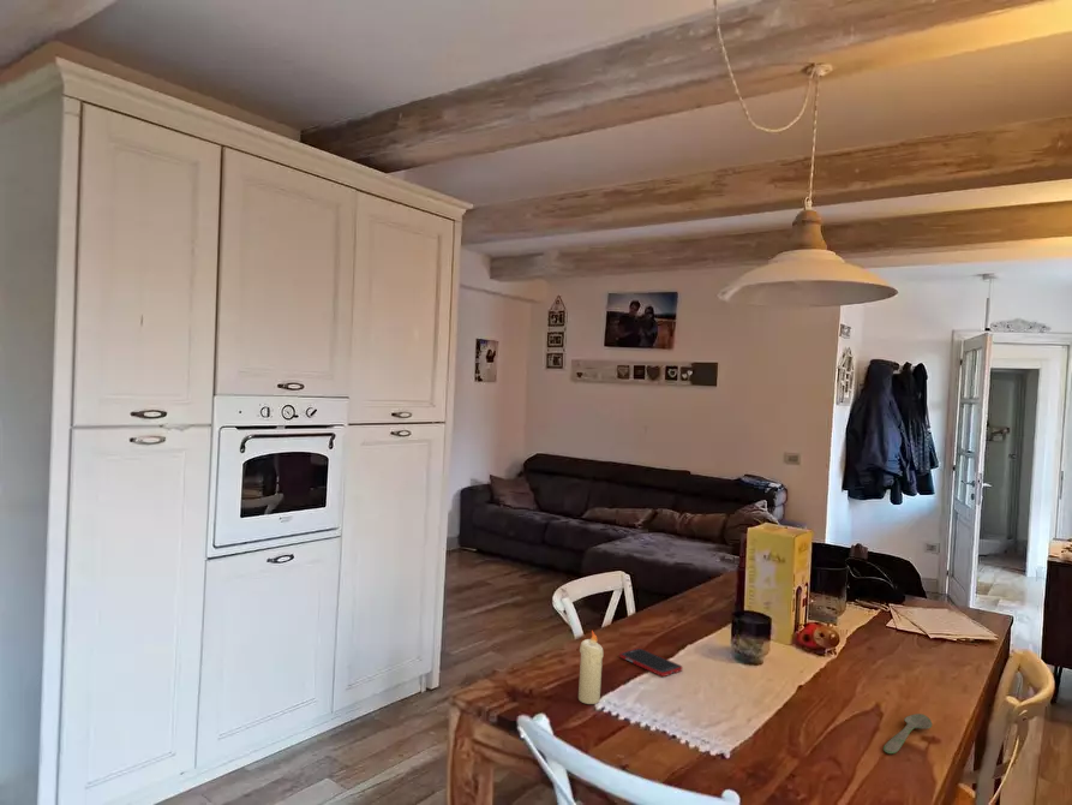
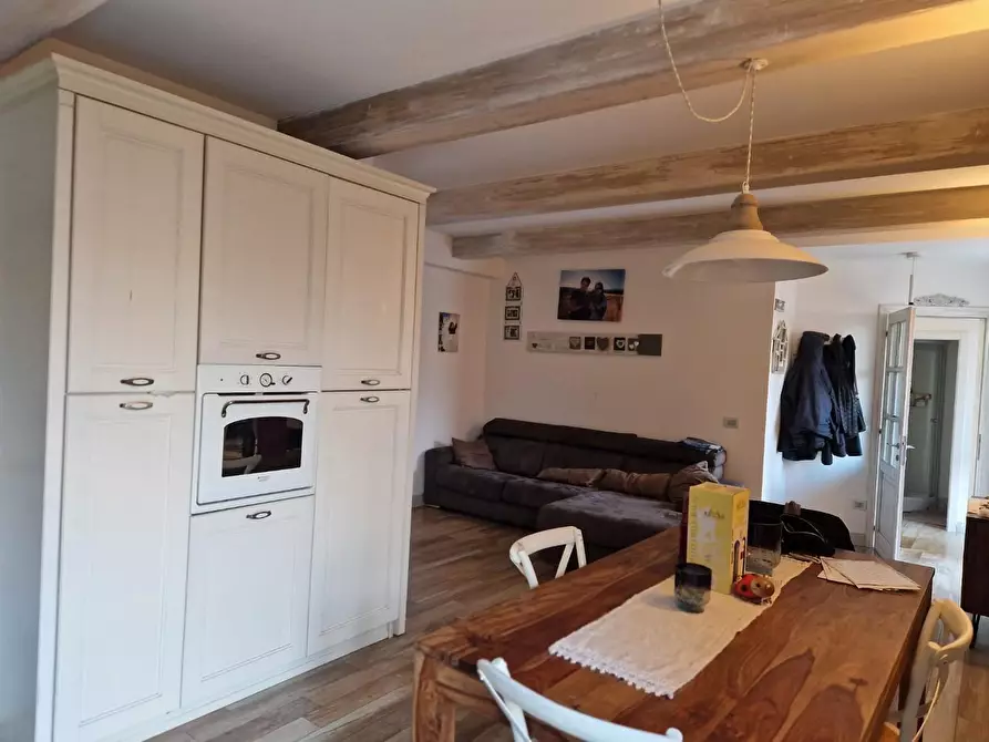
- candle (591, 664)
- cell phone (649, 661)
- spoon (905, 733)
